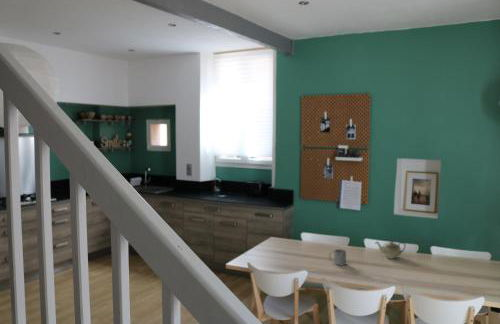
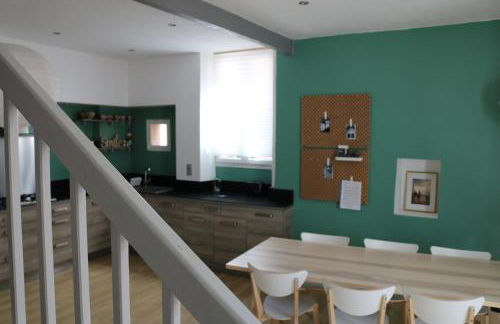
- teapot (389, 248)
- mug (337, 256)
